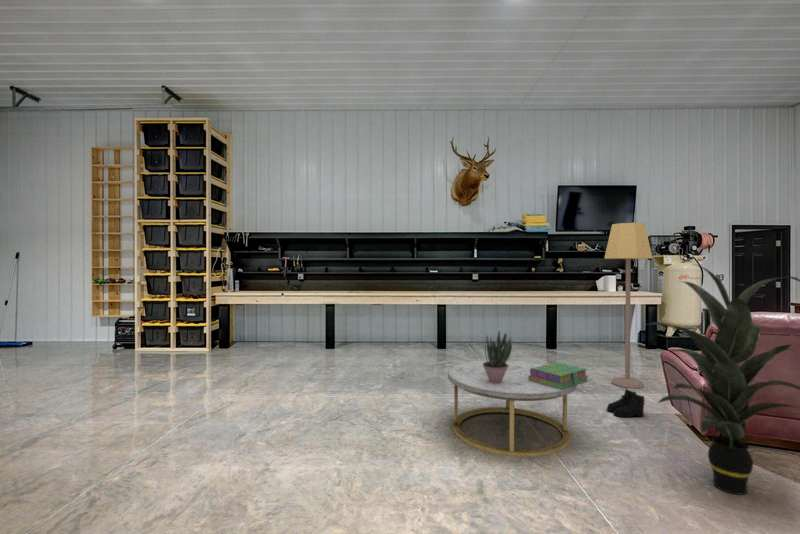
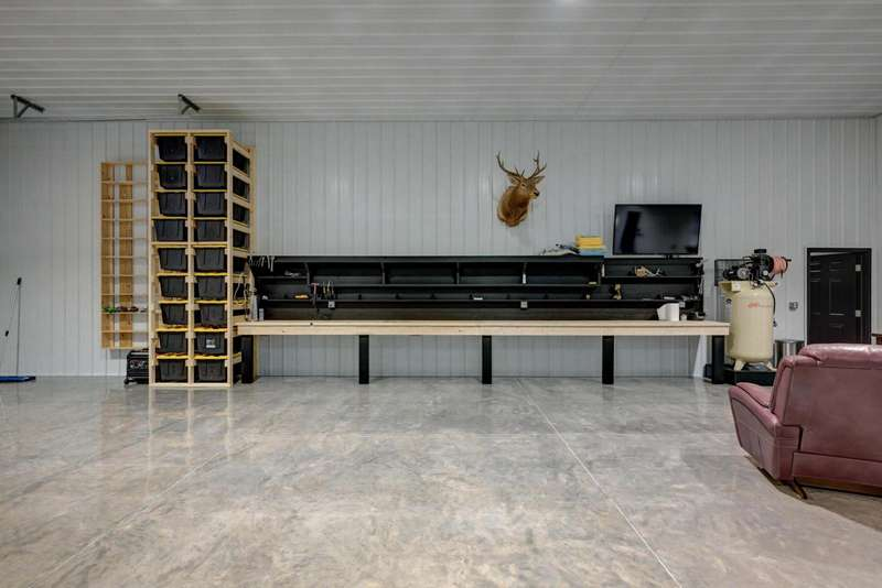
- stack of books (558, 374)
- boots (625, 401)
- coffee table (509, 402)
- potted plant (498, 355)
- lamp (627, 304)
- indoor plant (720, 373)
